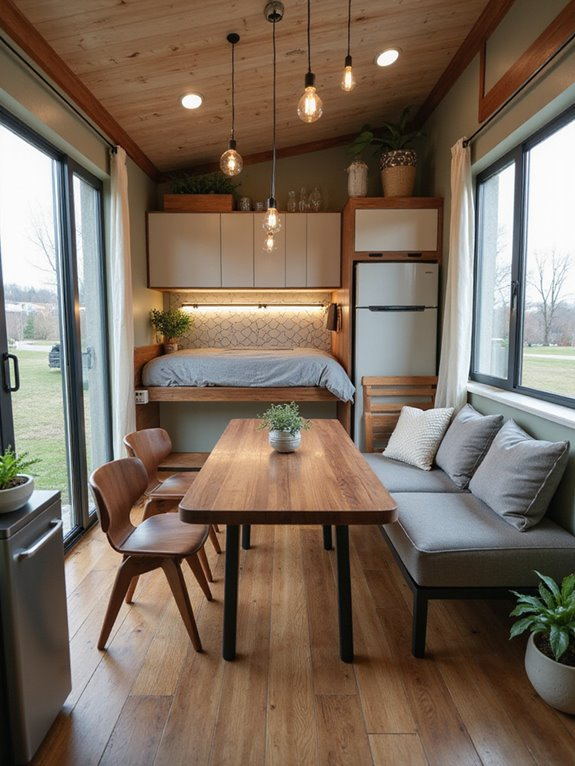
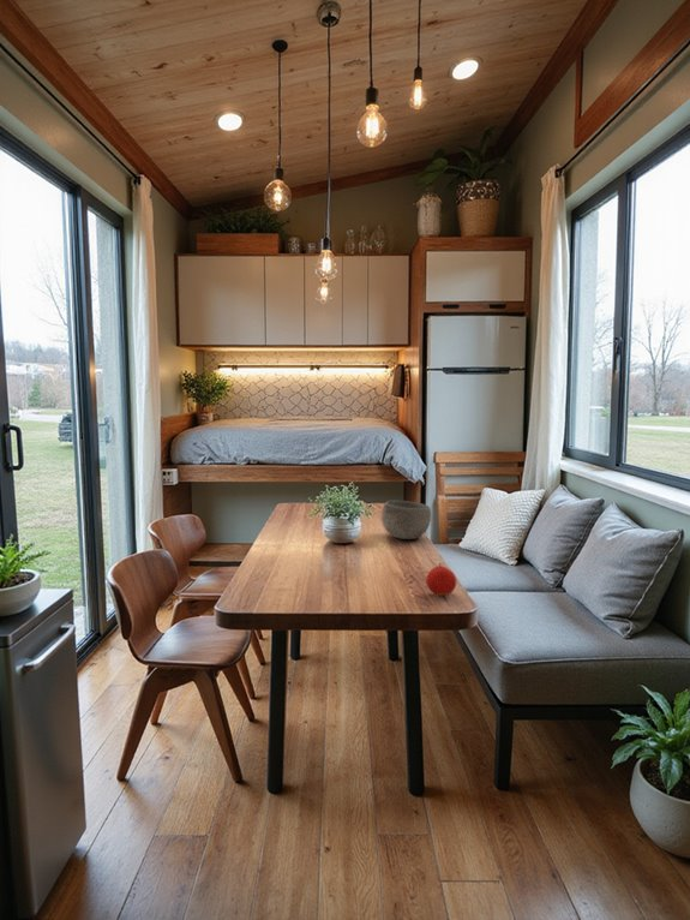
+ bowl (406, 519)
+ fruit (440, 578)
